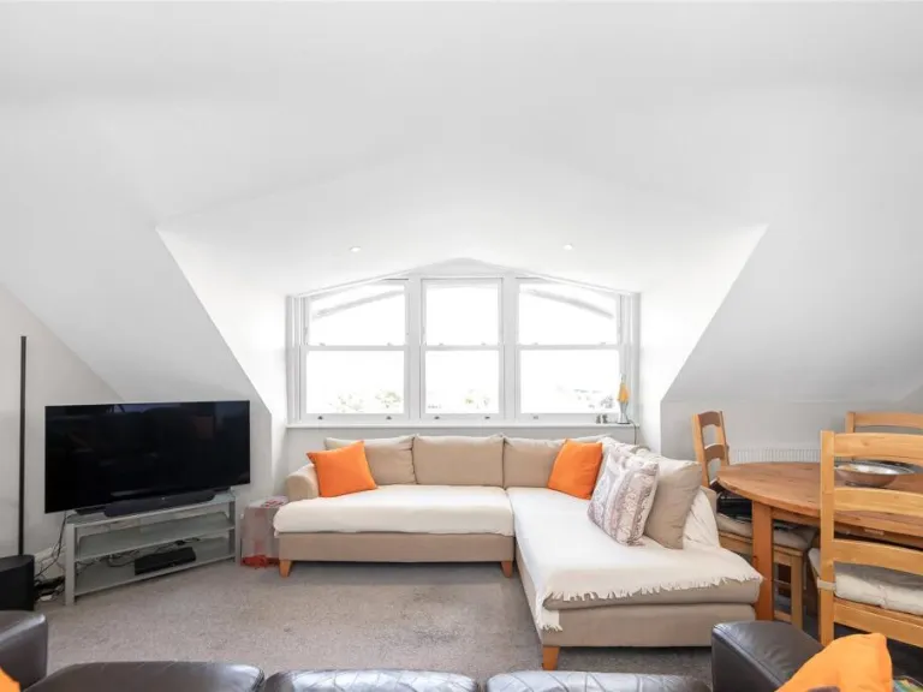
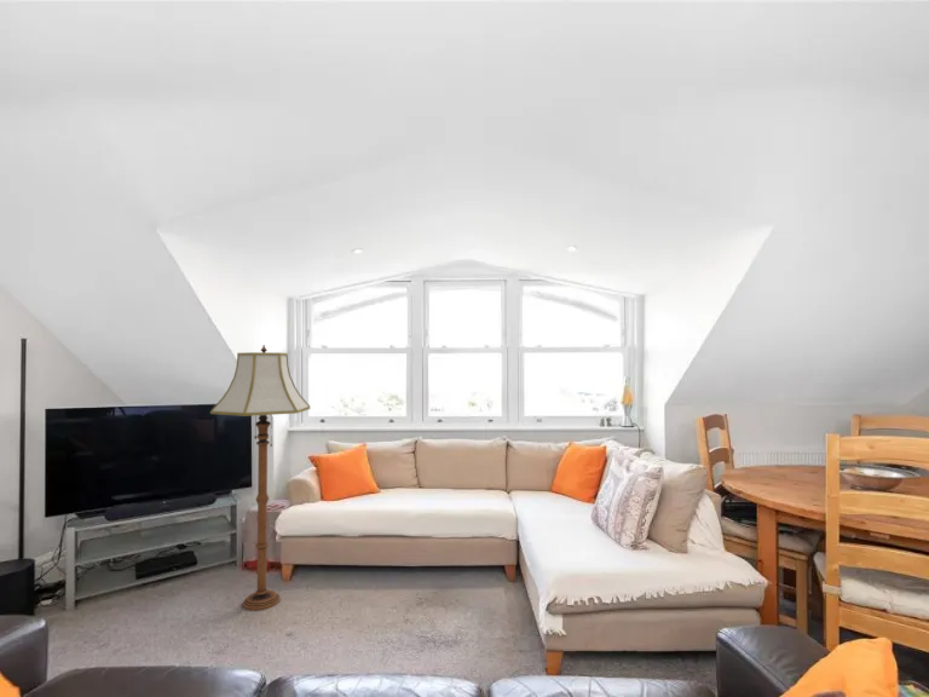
+ floor lamp (261, 472)
